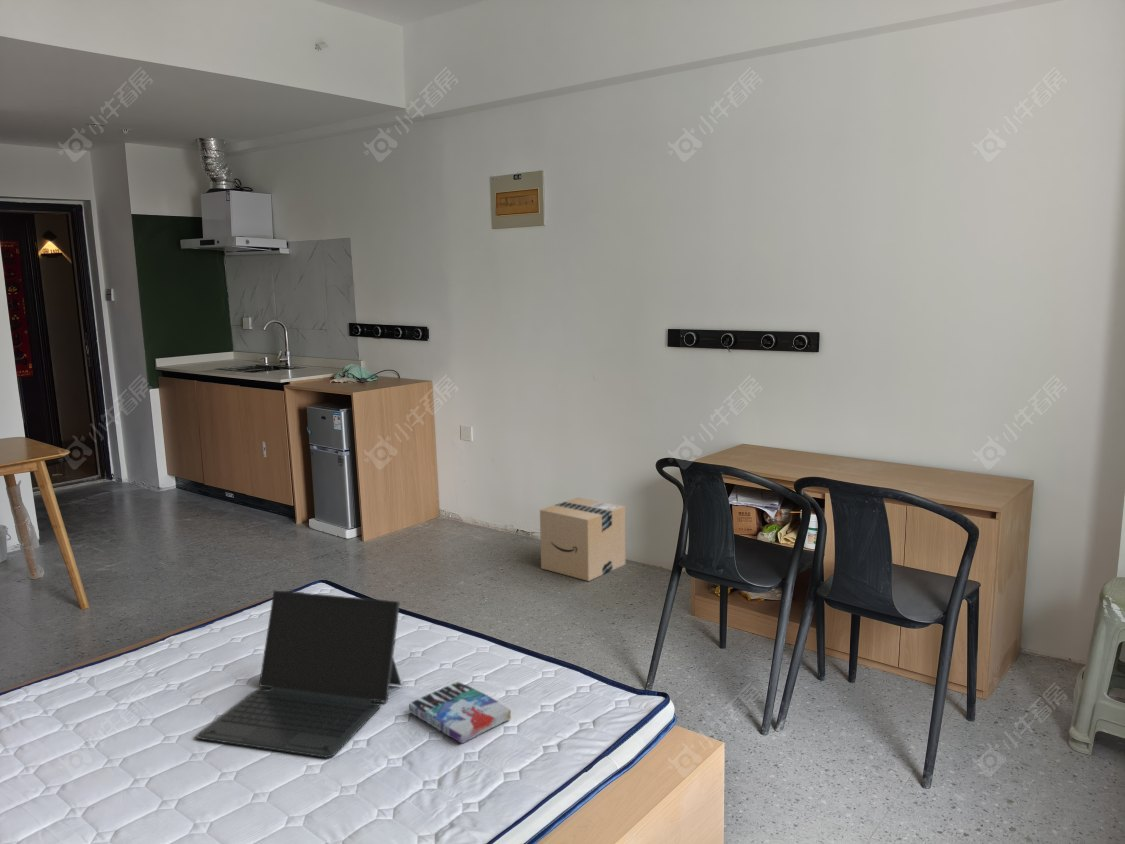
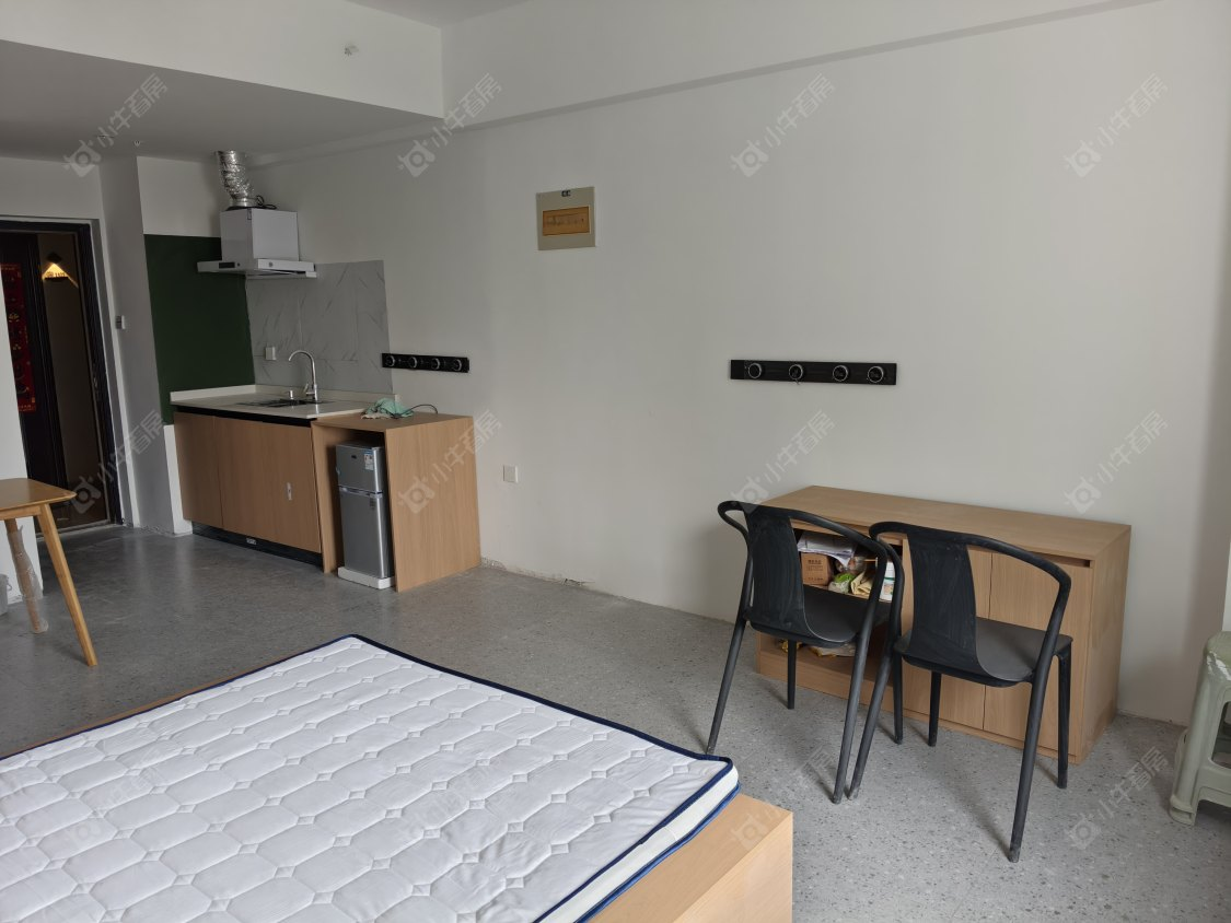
- cardboard box (583, 537)
- laptop computer (301, 665)
- book (459, 710)
